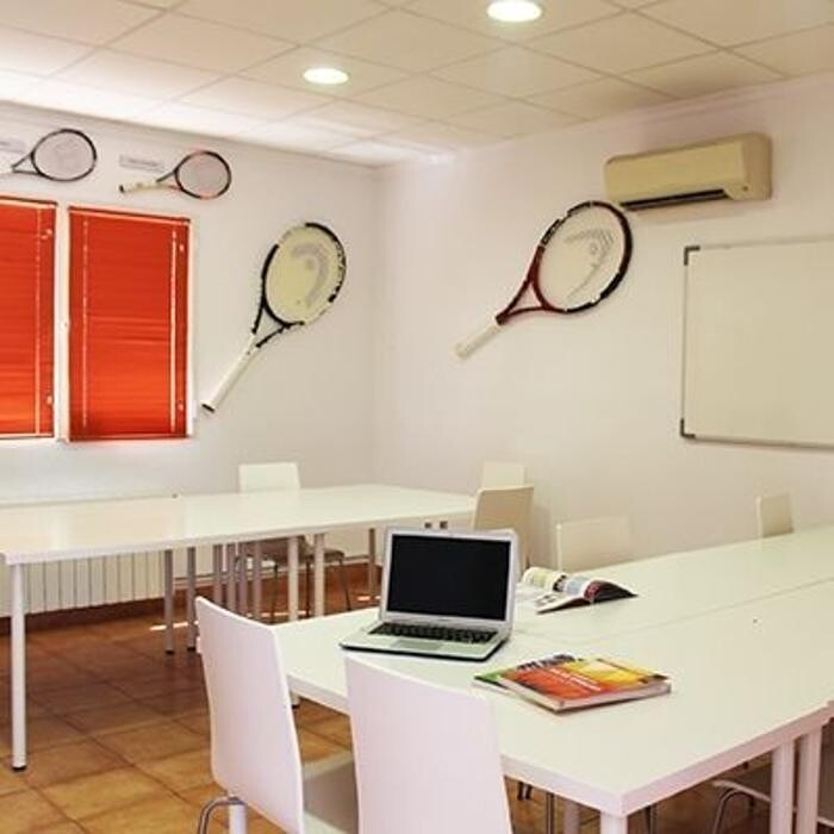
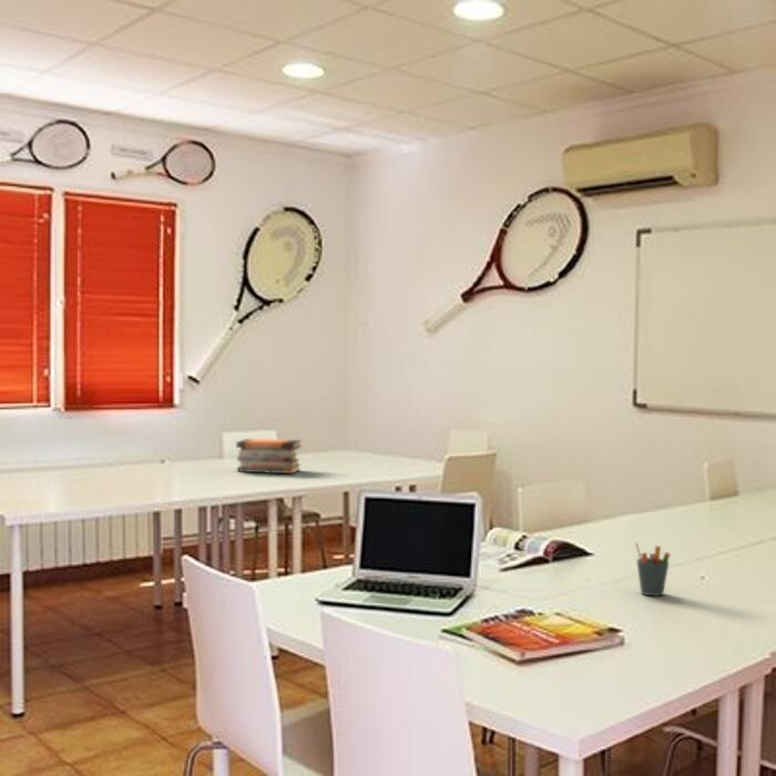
+ pen holder (652, 568)
+ book stack (268, 456)
